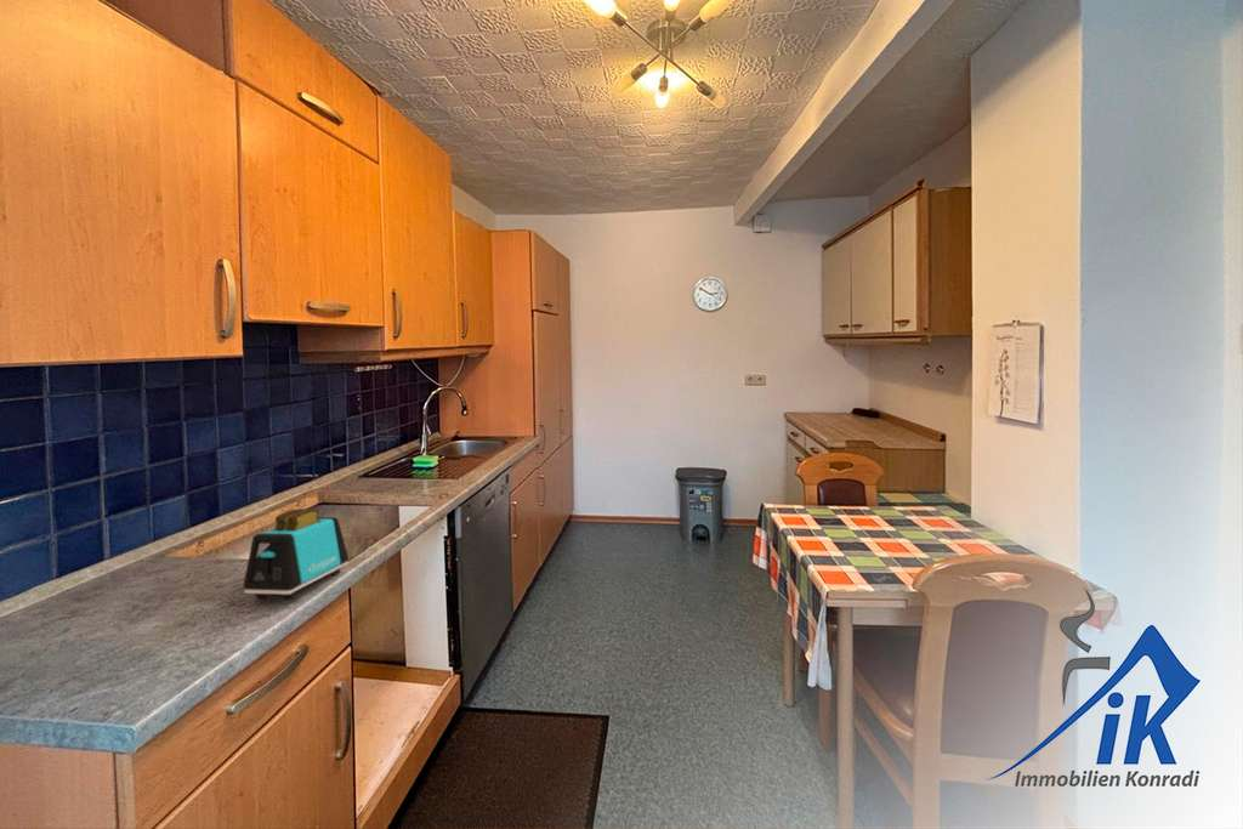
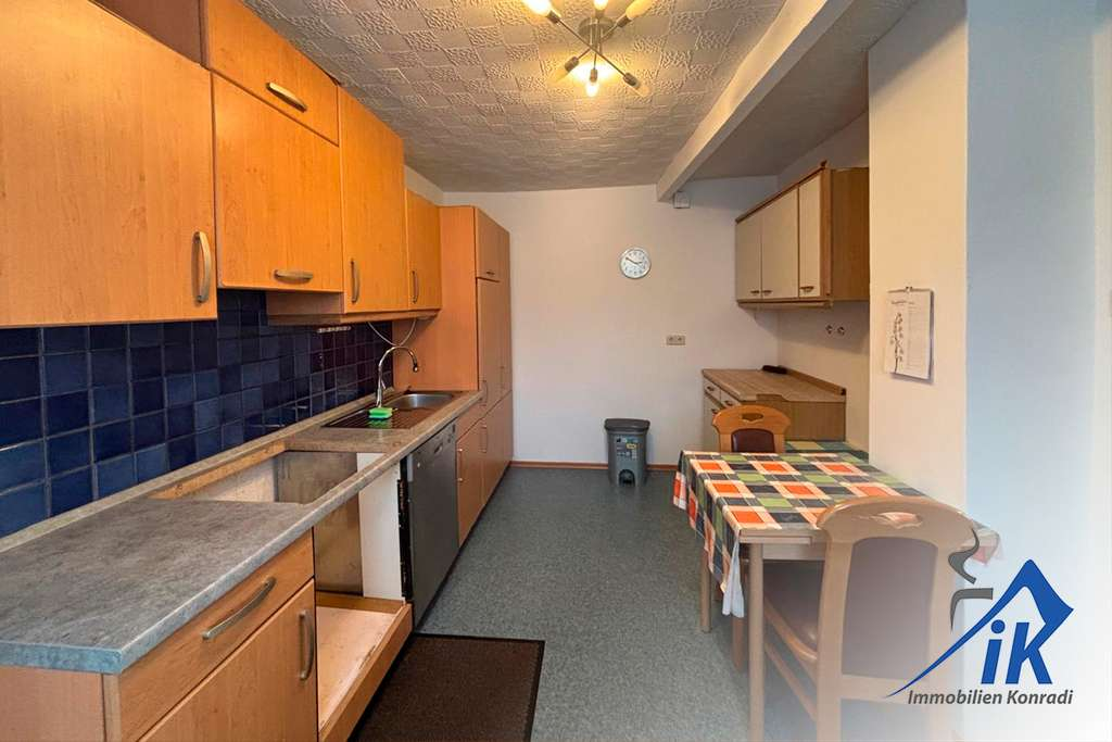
- toaster (299, 549)
